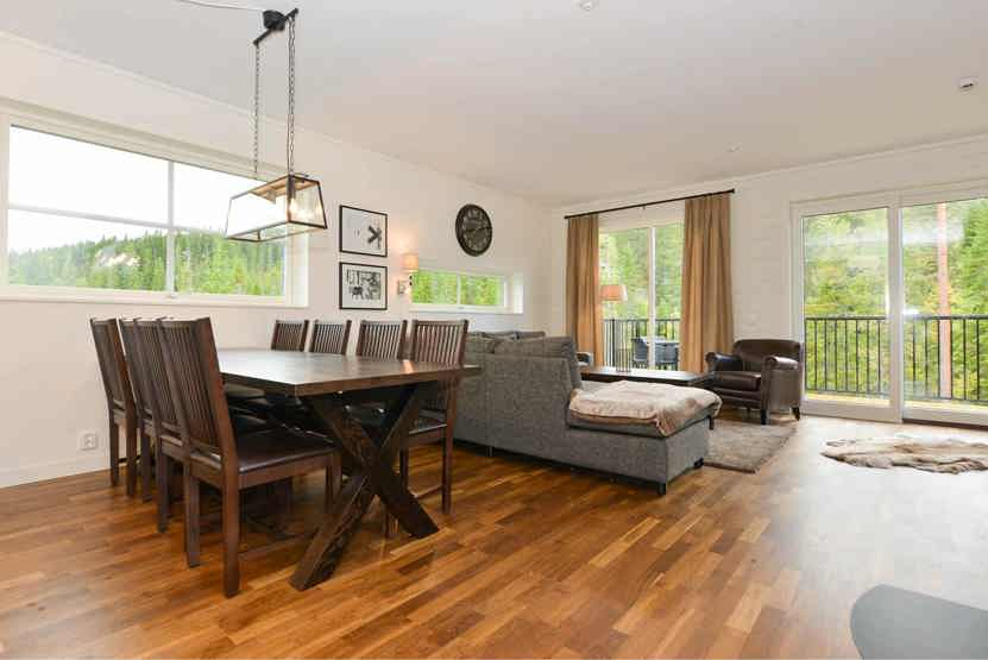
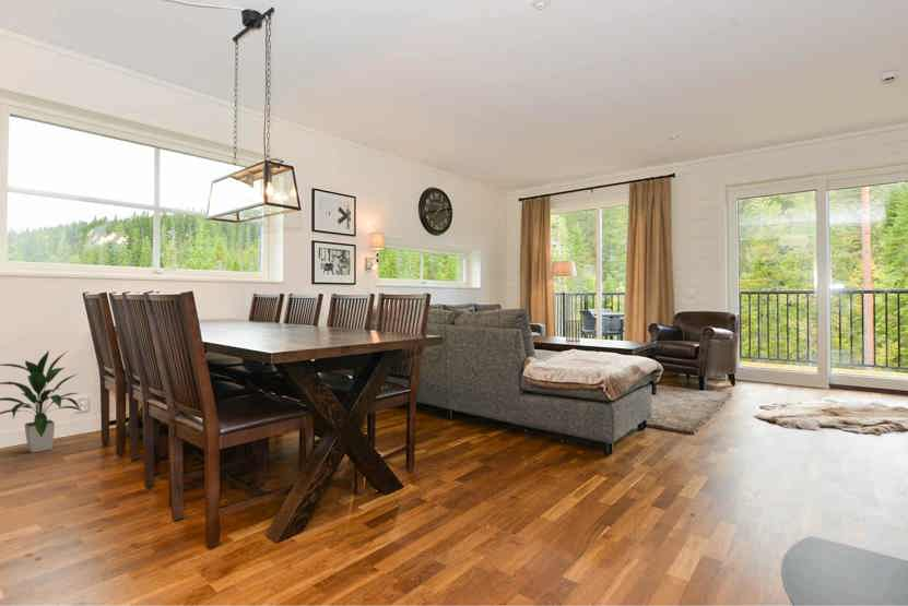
+ indoor plant (37, 400)
